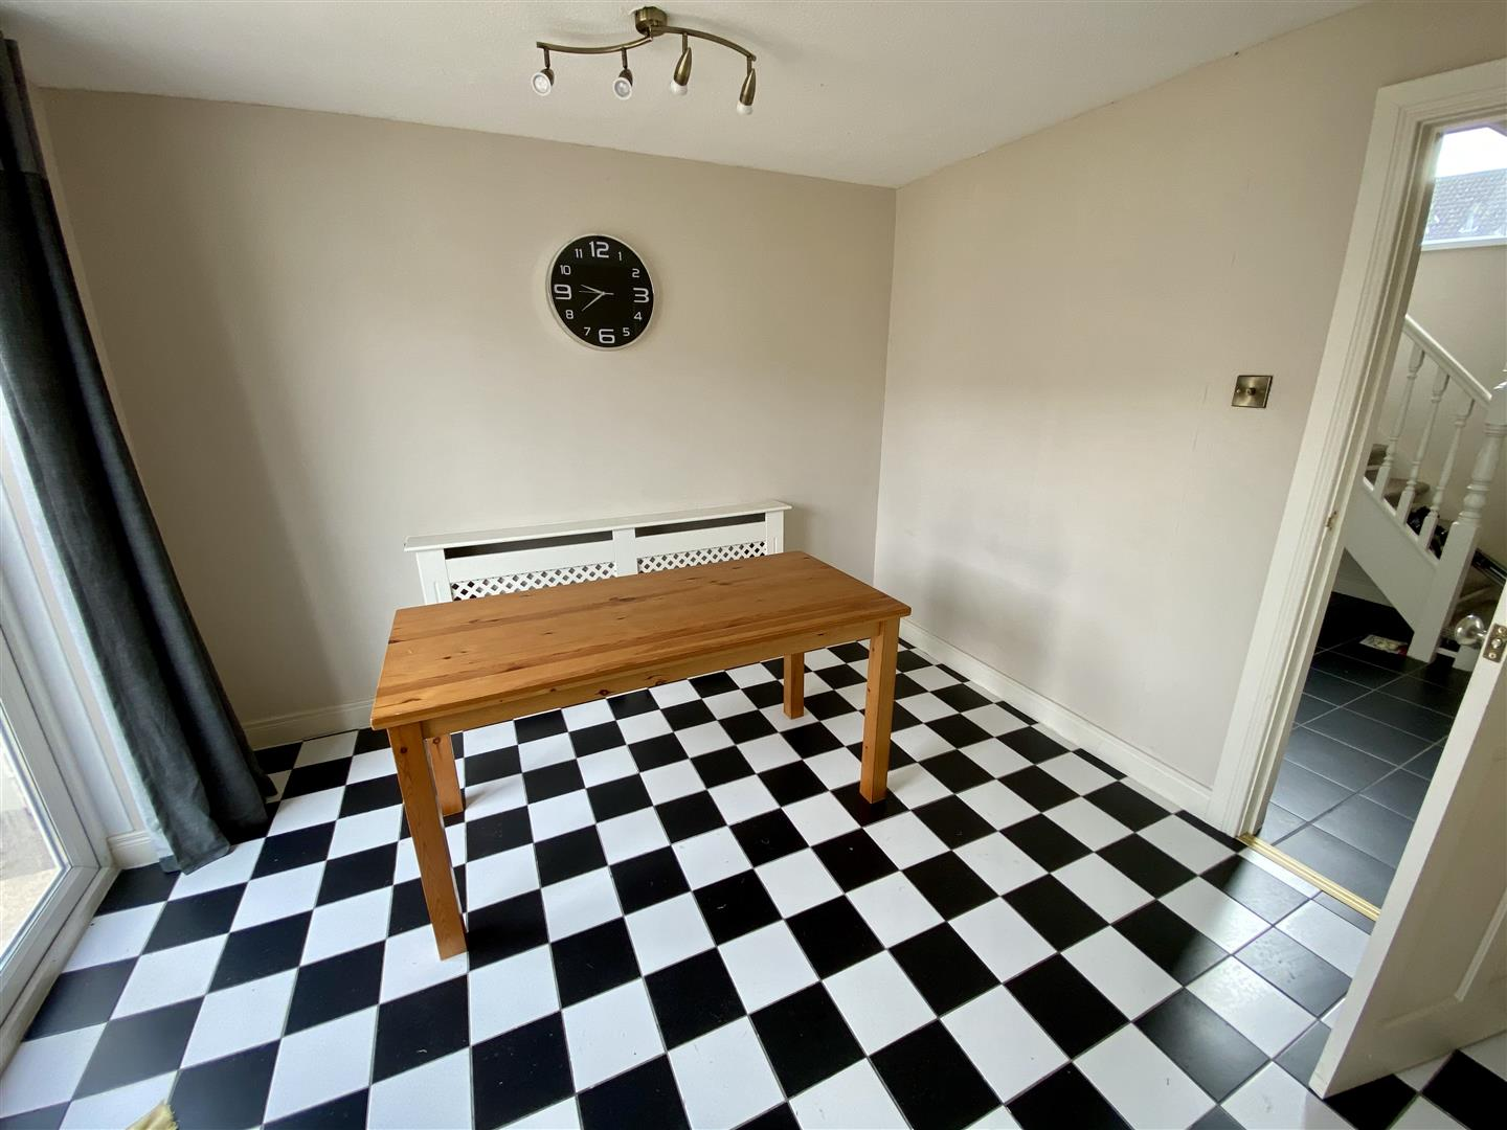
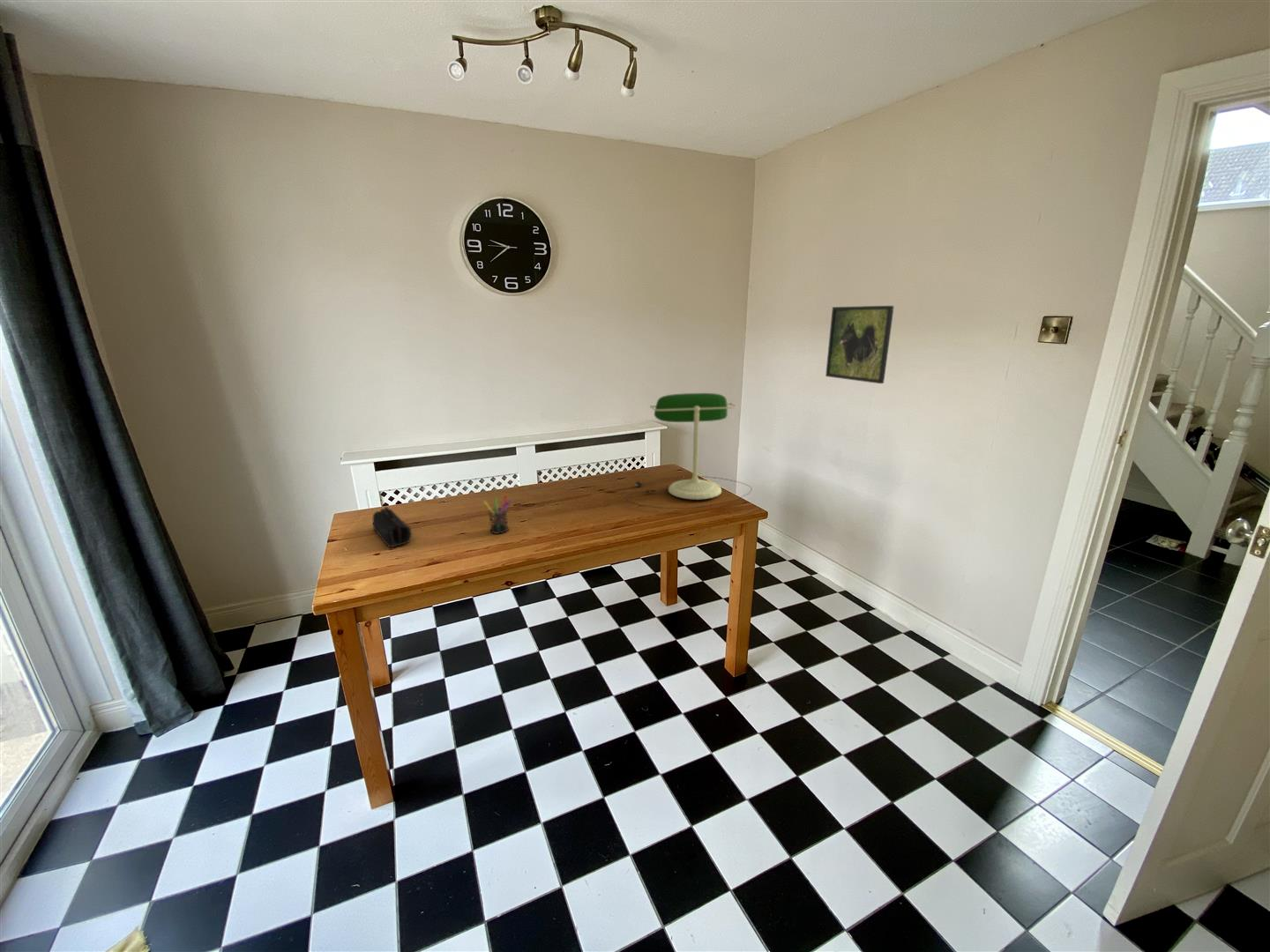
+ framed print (856, 344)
+ pencil case (390, 521)
+ pen holder (498, 512)
+ desk lamp (693, 446)
